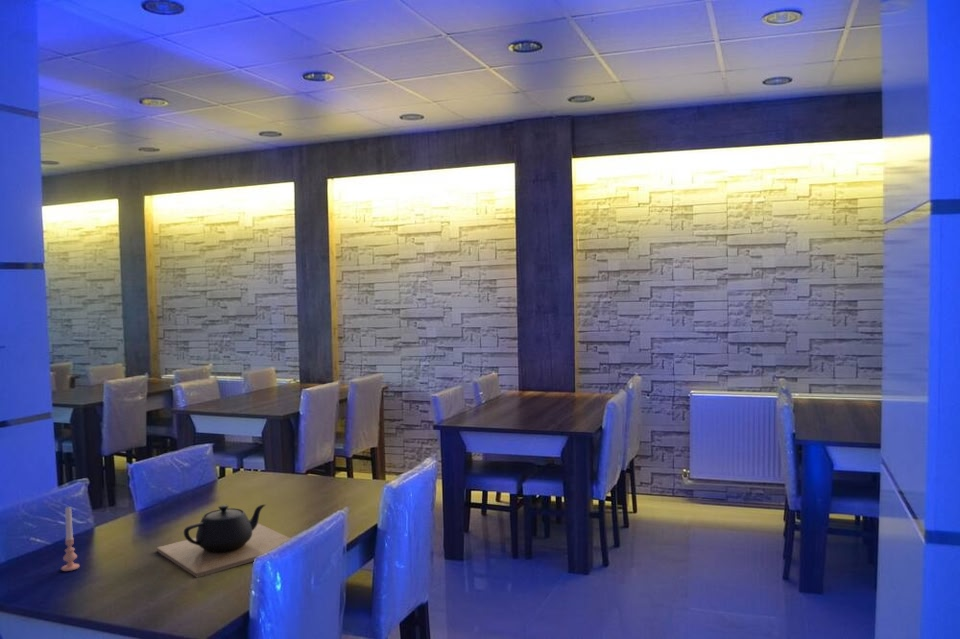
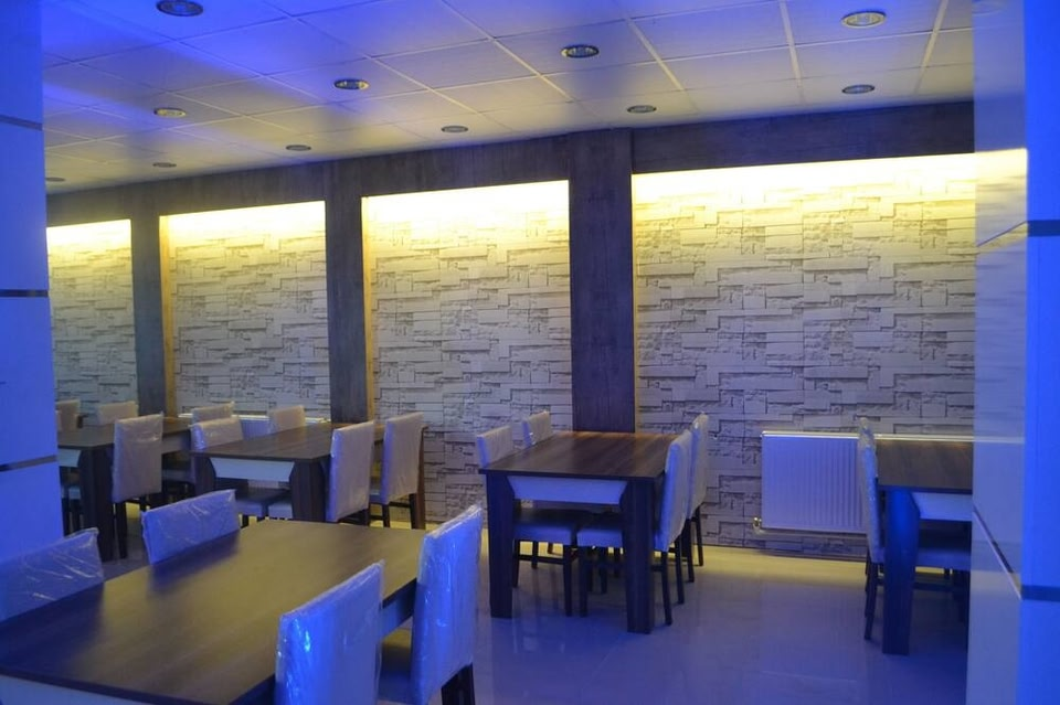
- teapot (228, 526)
- candle (69, 537)
